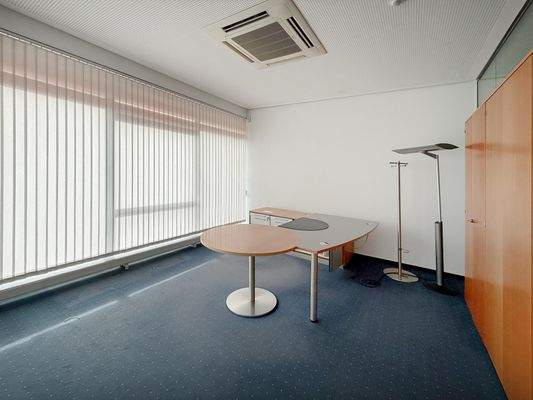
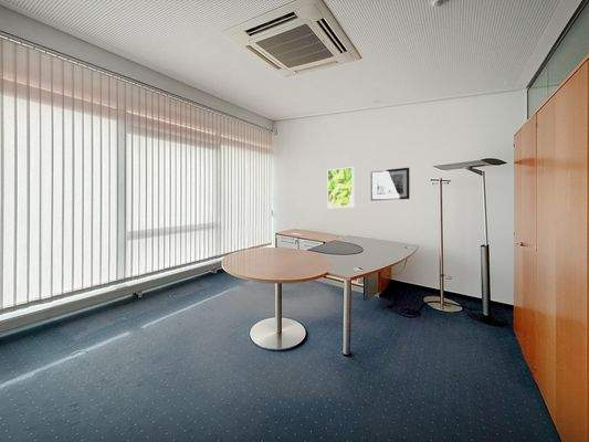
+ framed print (340, 188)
+ wall art (389, 185)
